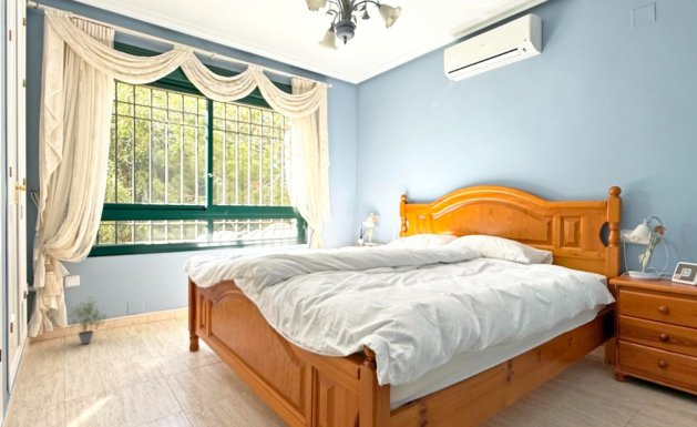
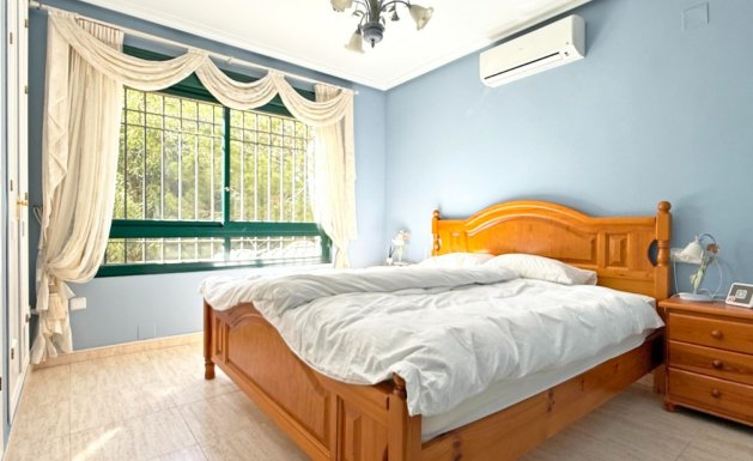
- potted plant (88, 318)
